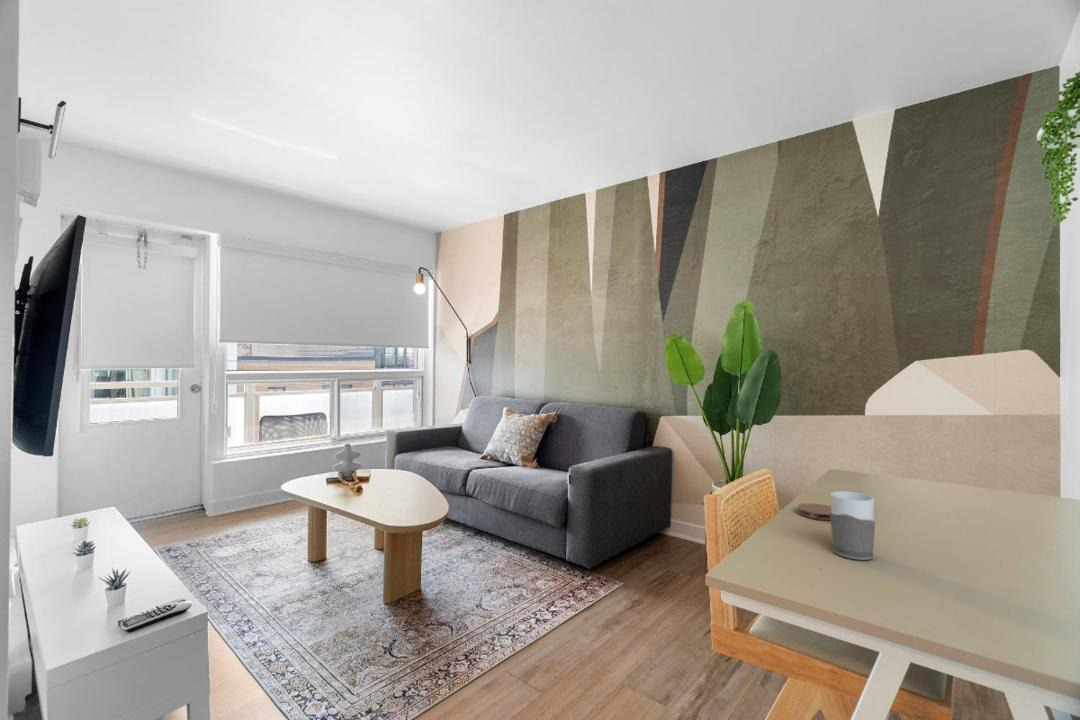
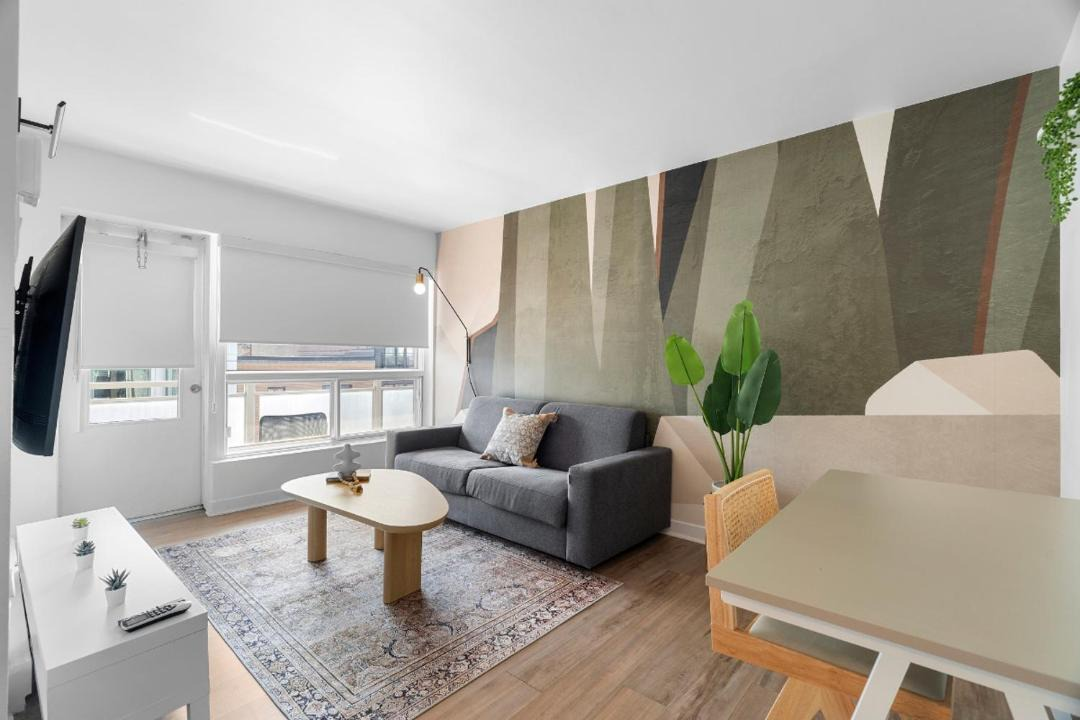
- coaster (819, 511)
- mug (855, 522)
